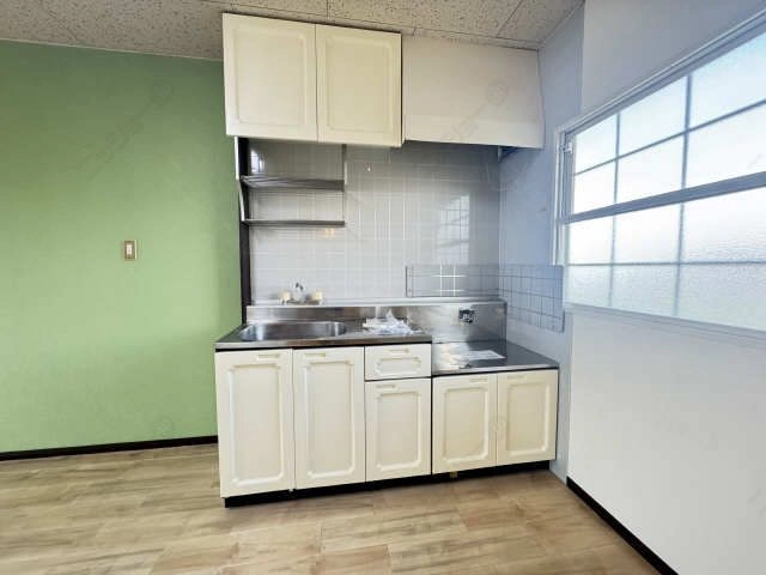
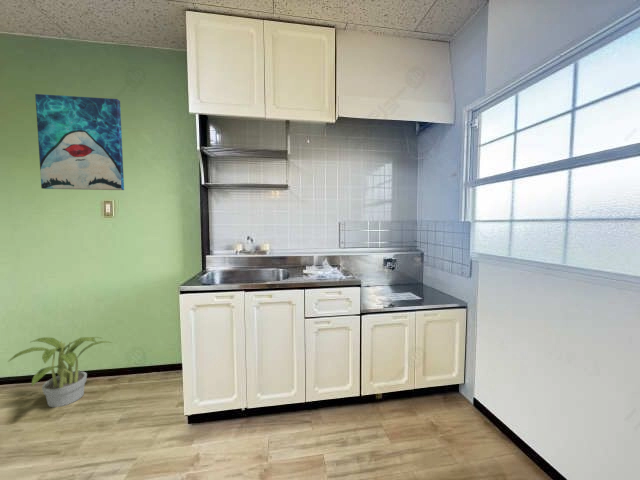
+ potted plant (65, 368)
+ wall art (81, 143)
